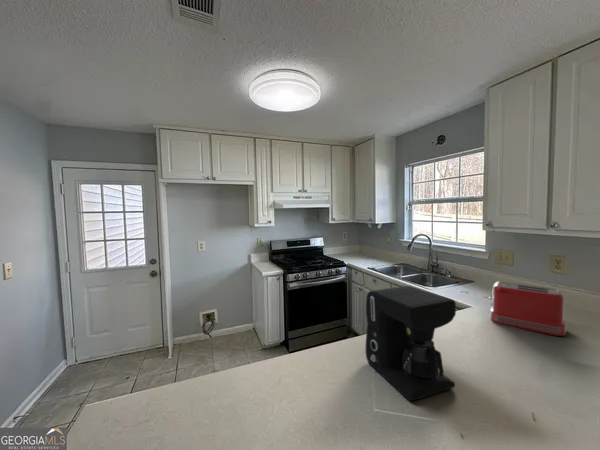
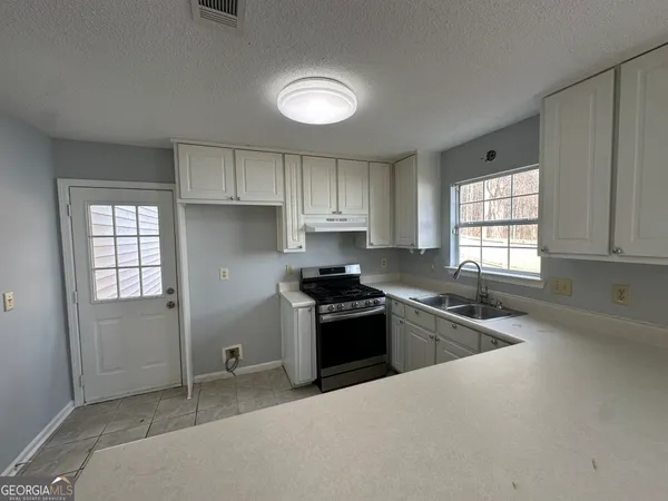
- coffee maker (408, 335)
- toaster (525, 305)
